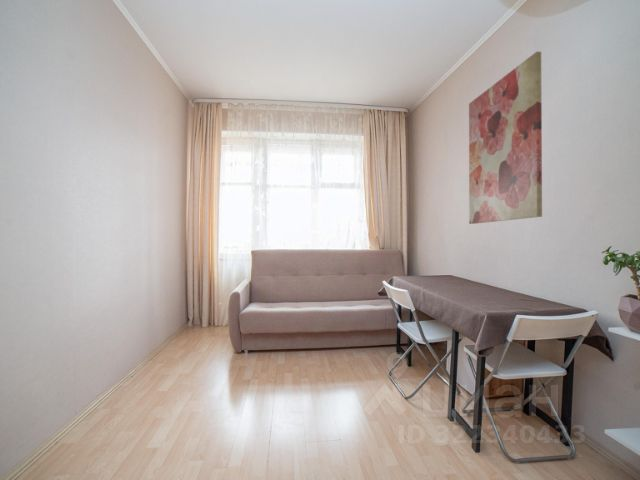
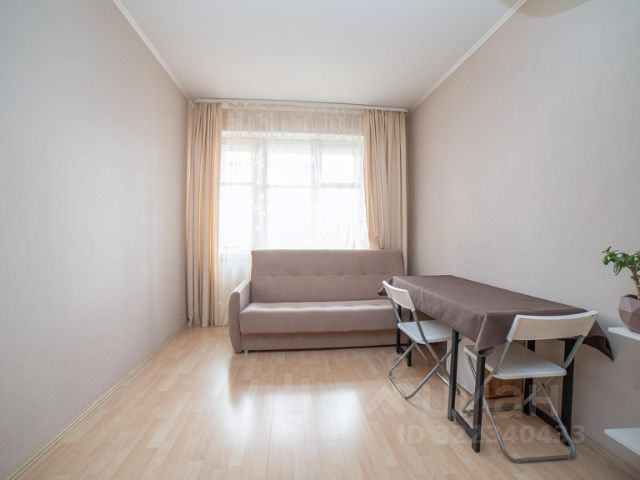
- wall art (499, 151)
